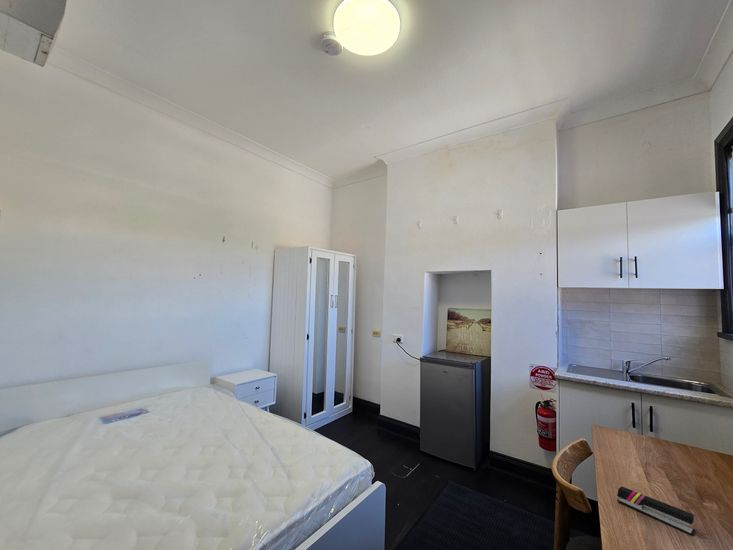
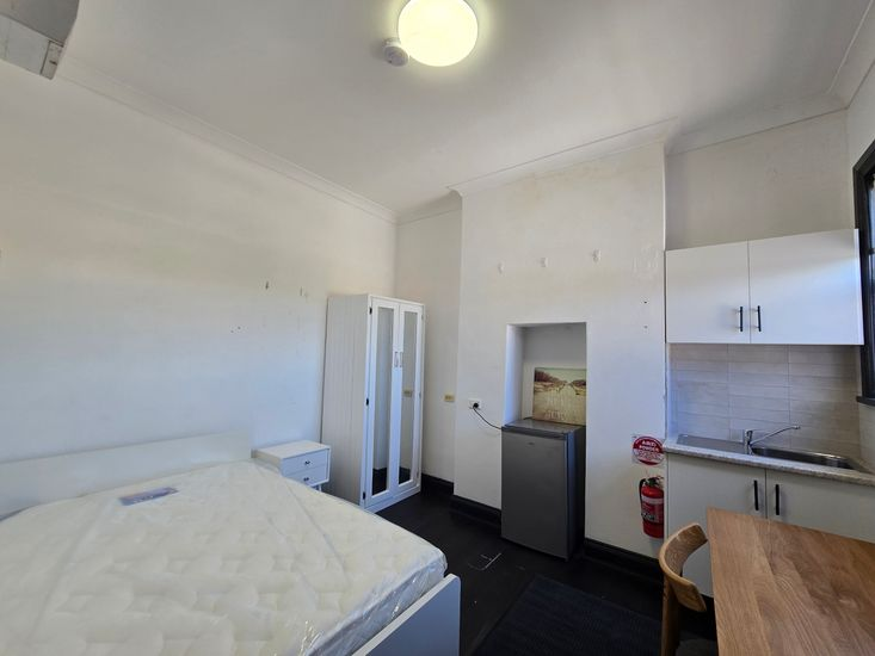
- stapler (653, 507)
